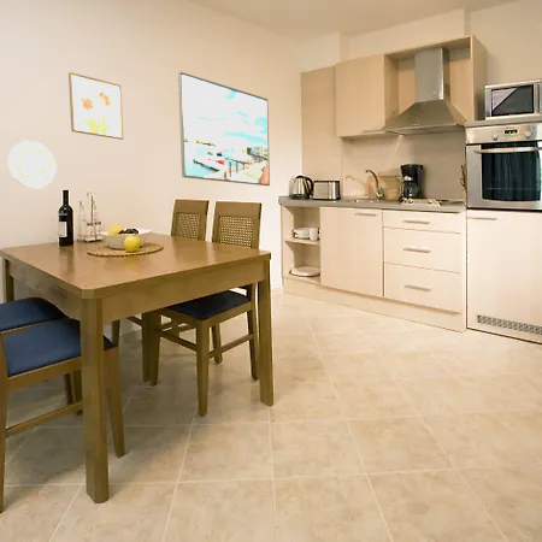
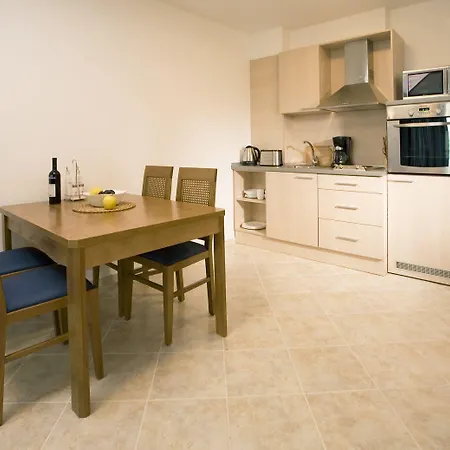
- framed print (228, 134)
- decorative plate (33, 164)
- wall art (96, 107)
